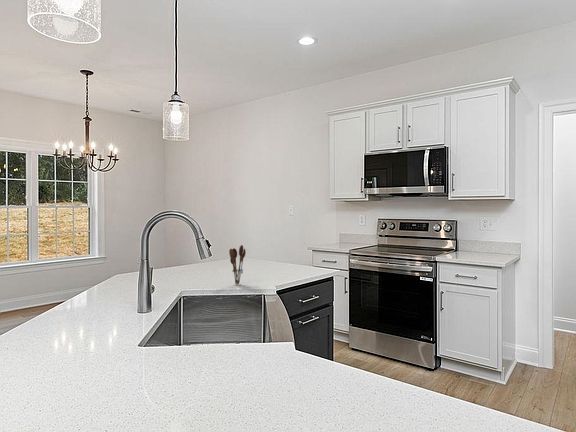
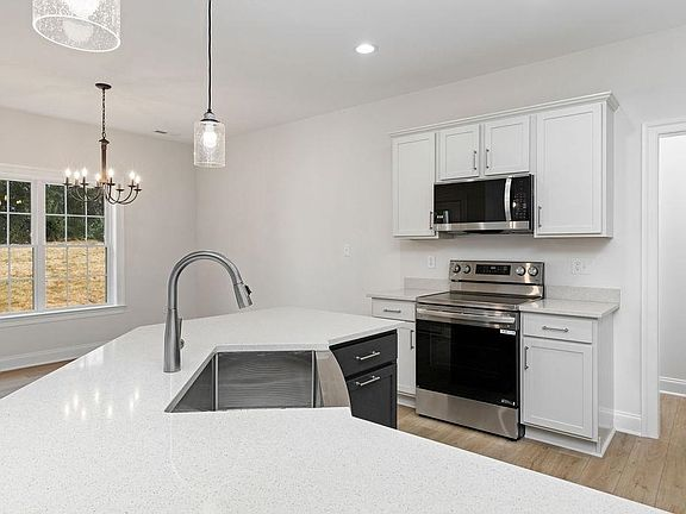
- utensil holder (235, 264)
